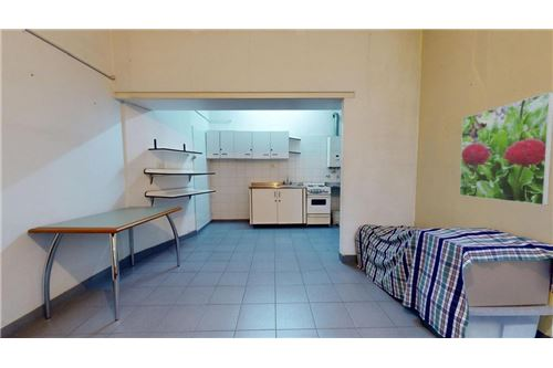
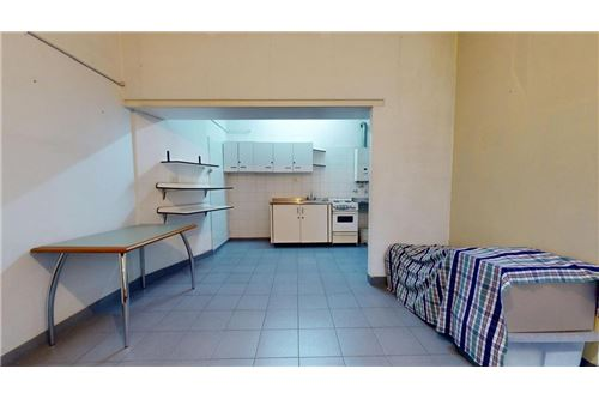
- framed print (497, 154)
